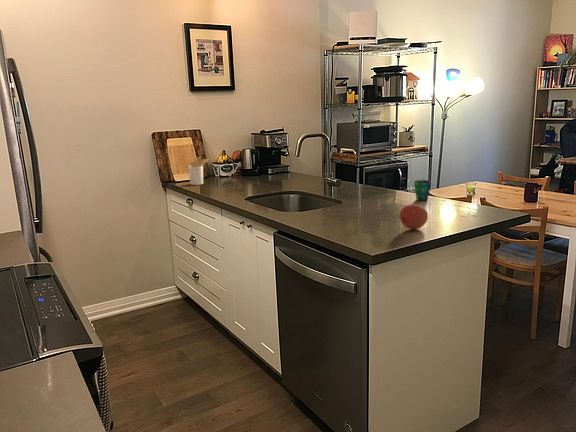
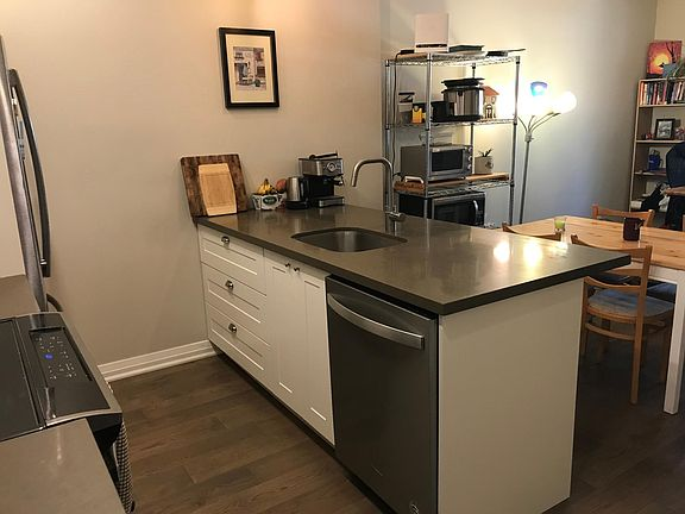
- fruit (413, 216)
- utensil holder (199, 170)
- cup (423, 190)
